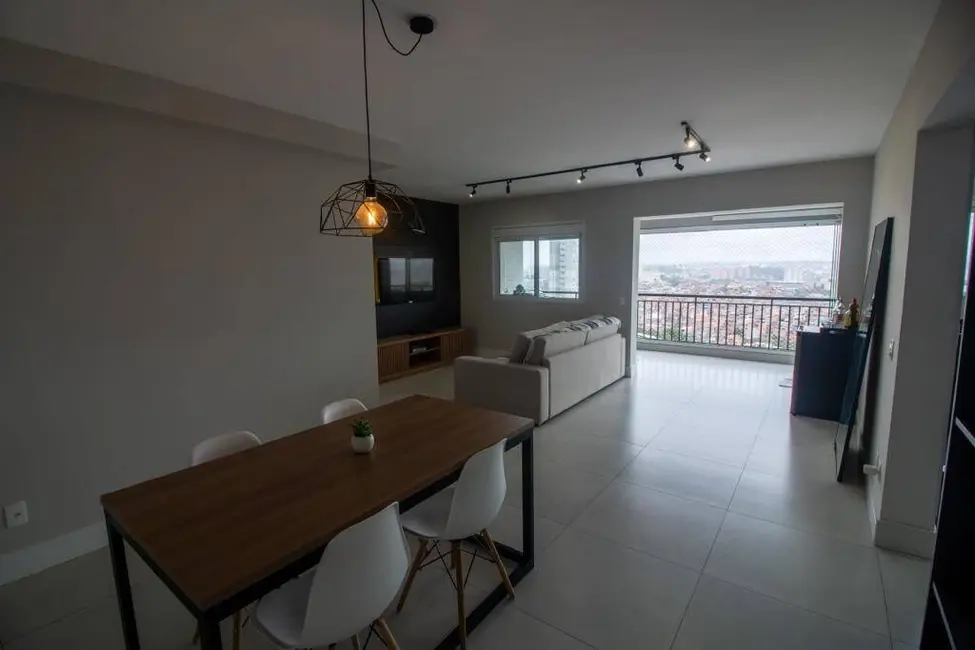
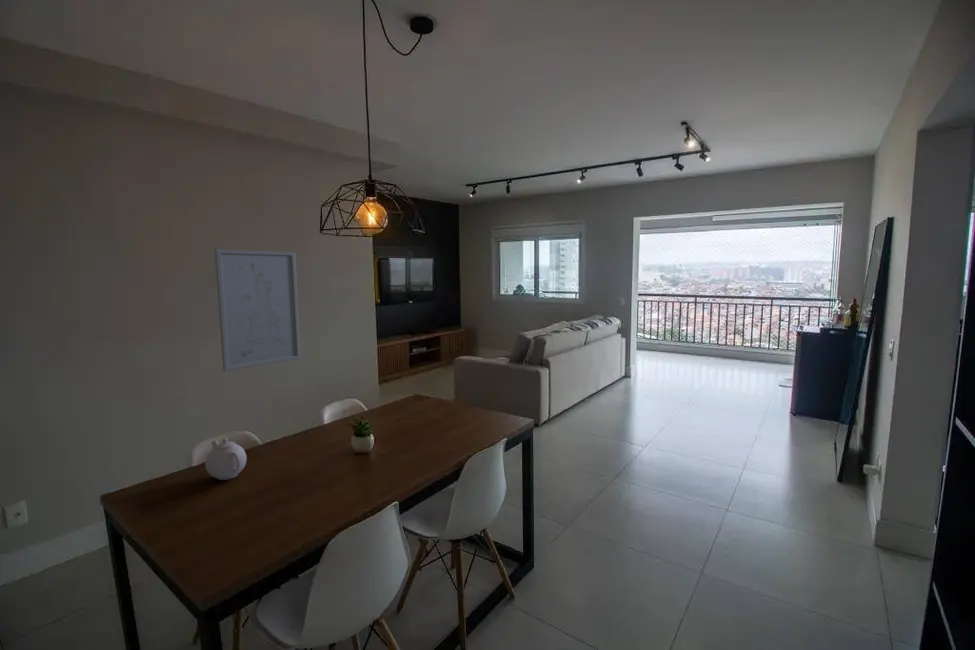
+ wall art (261, 308)
+ teapot (226, 457)
